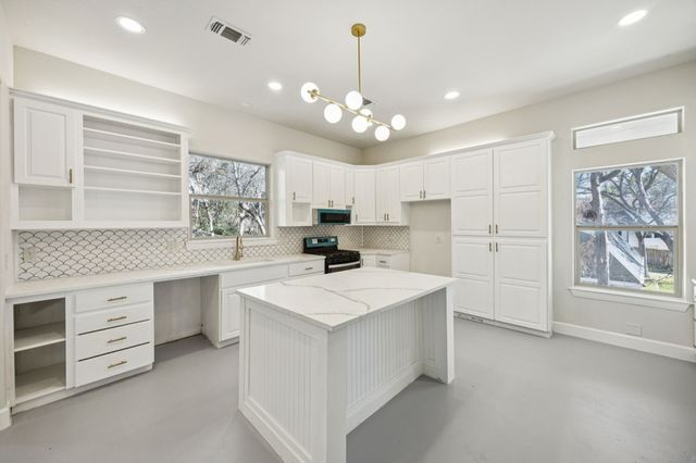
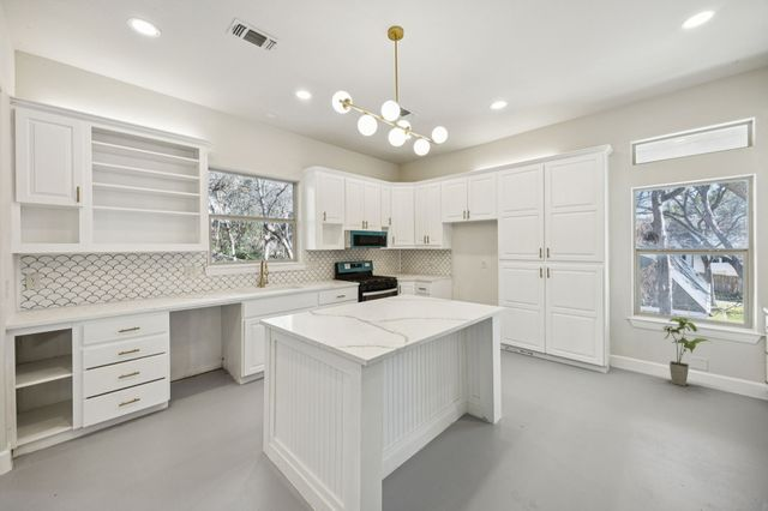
+ house plant (685, 350)
